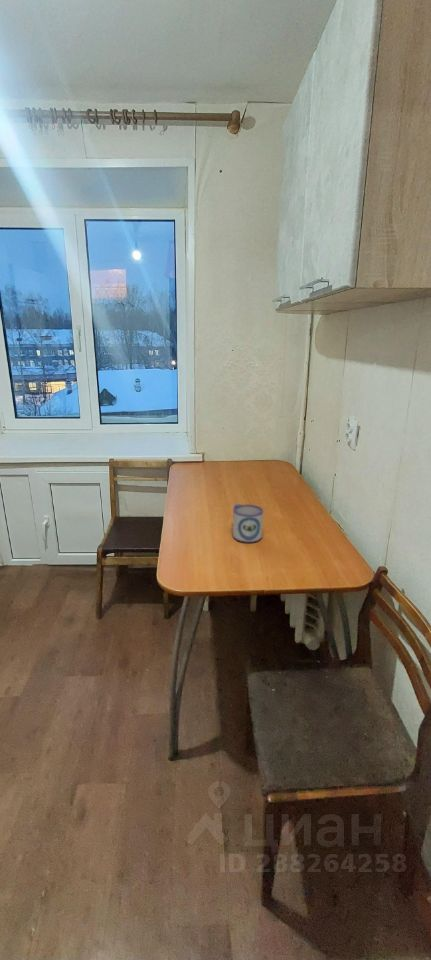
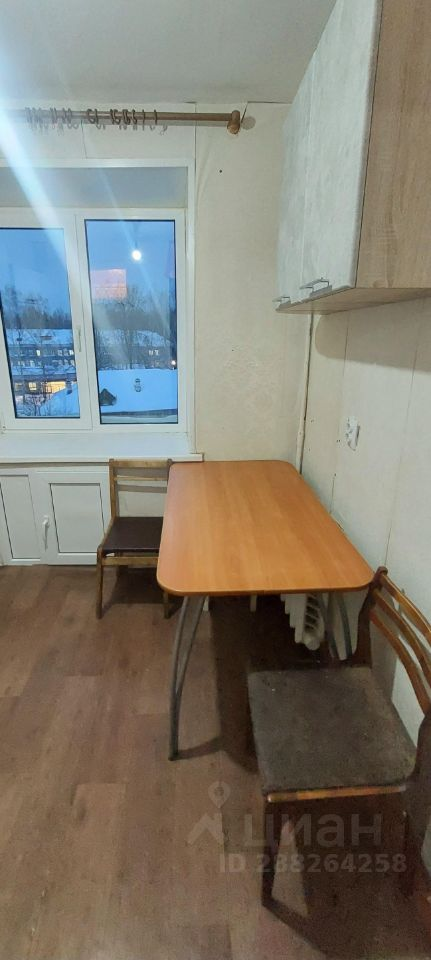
- mug (244, 520)
